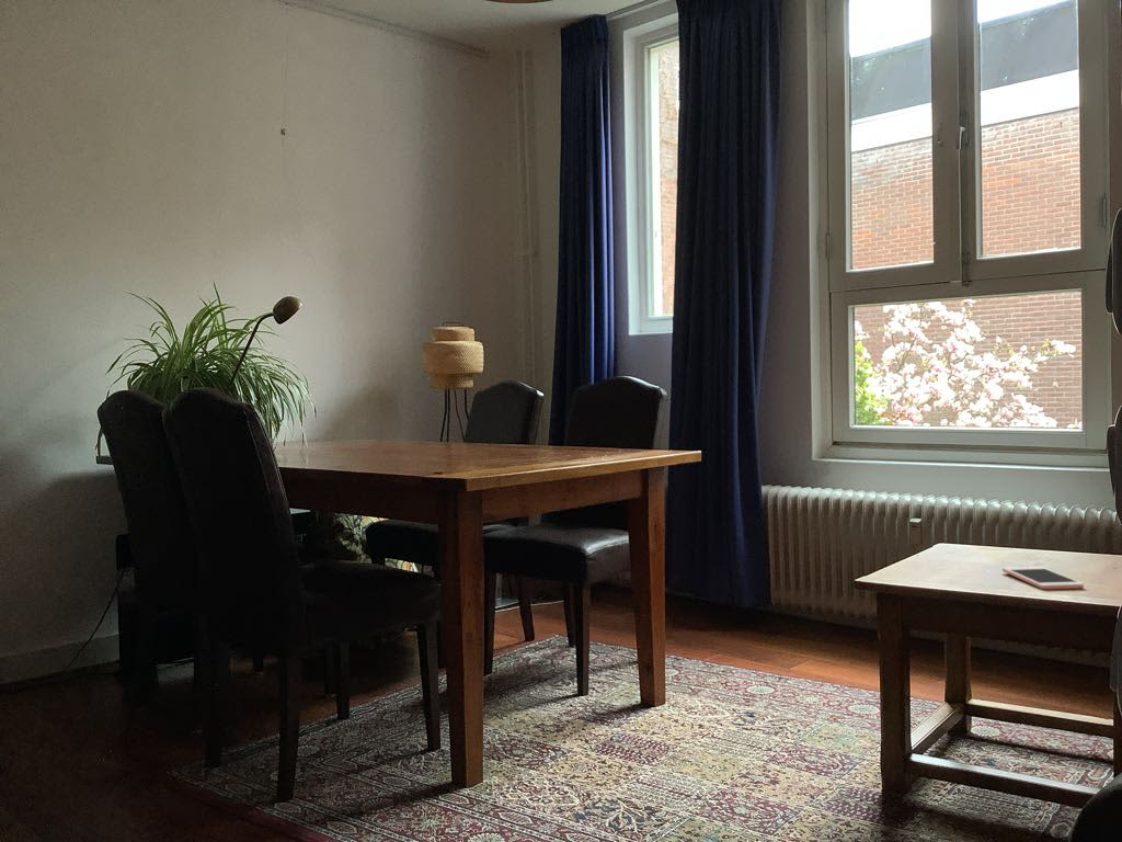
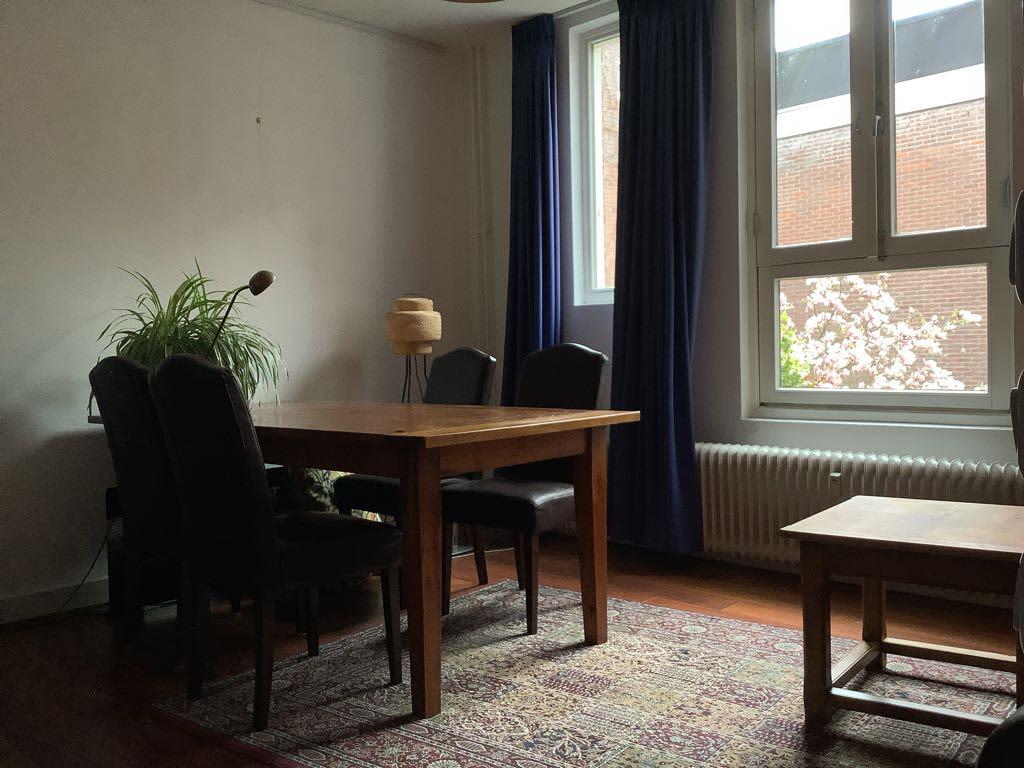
- cell phone (1041, 577)
